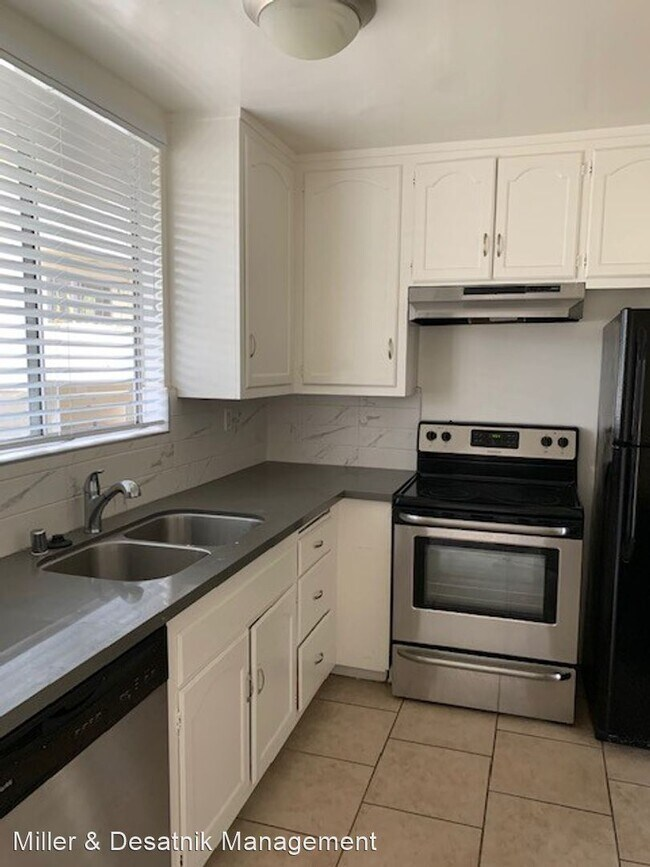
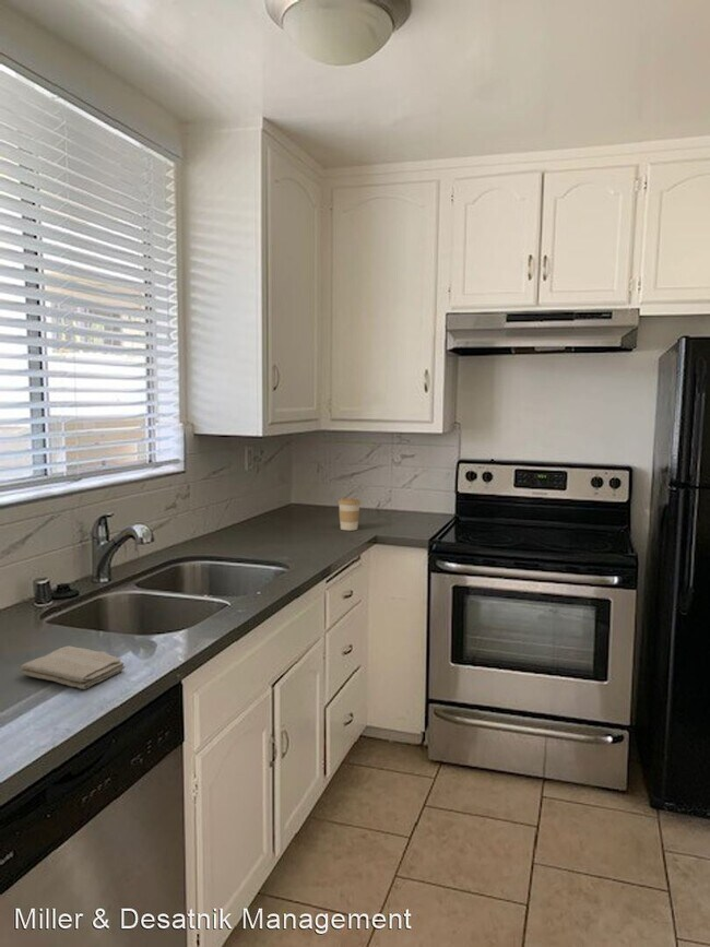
+ washcloth (73, 665)
+ coffee cup (348, 512)
